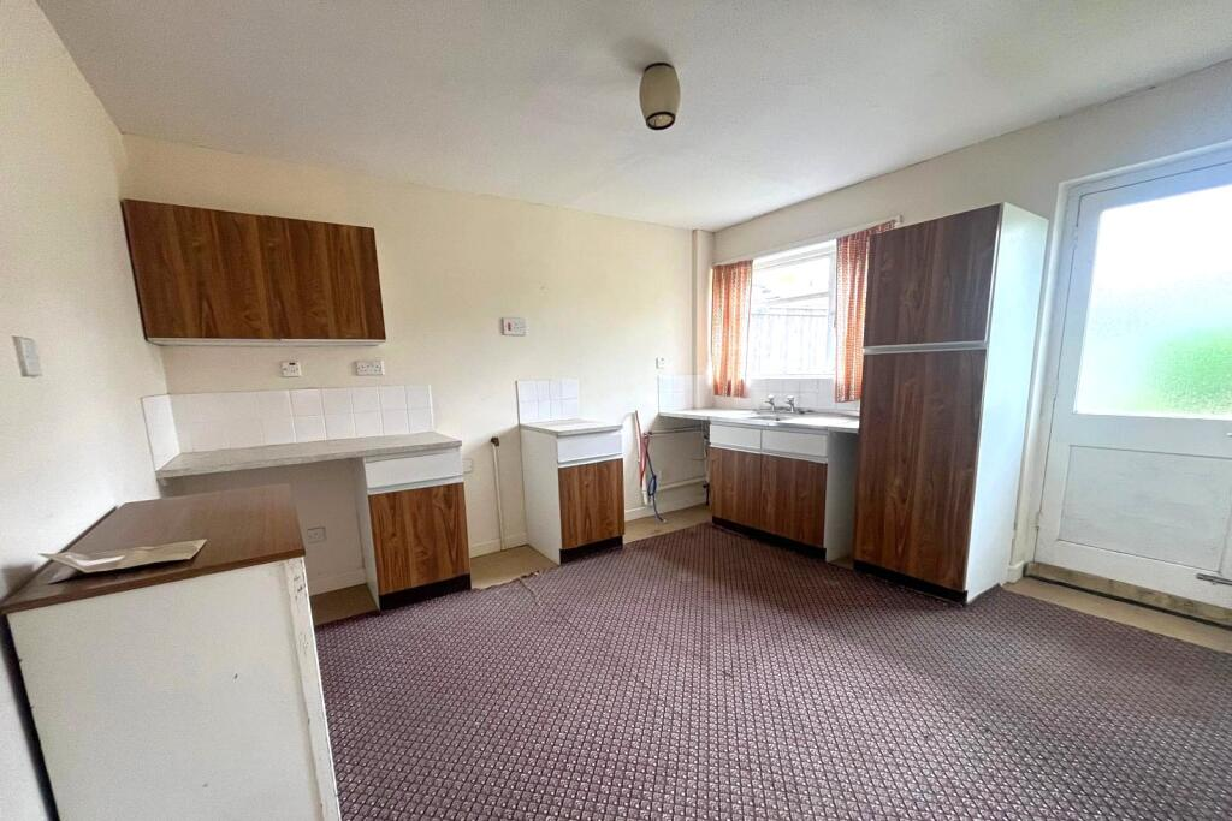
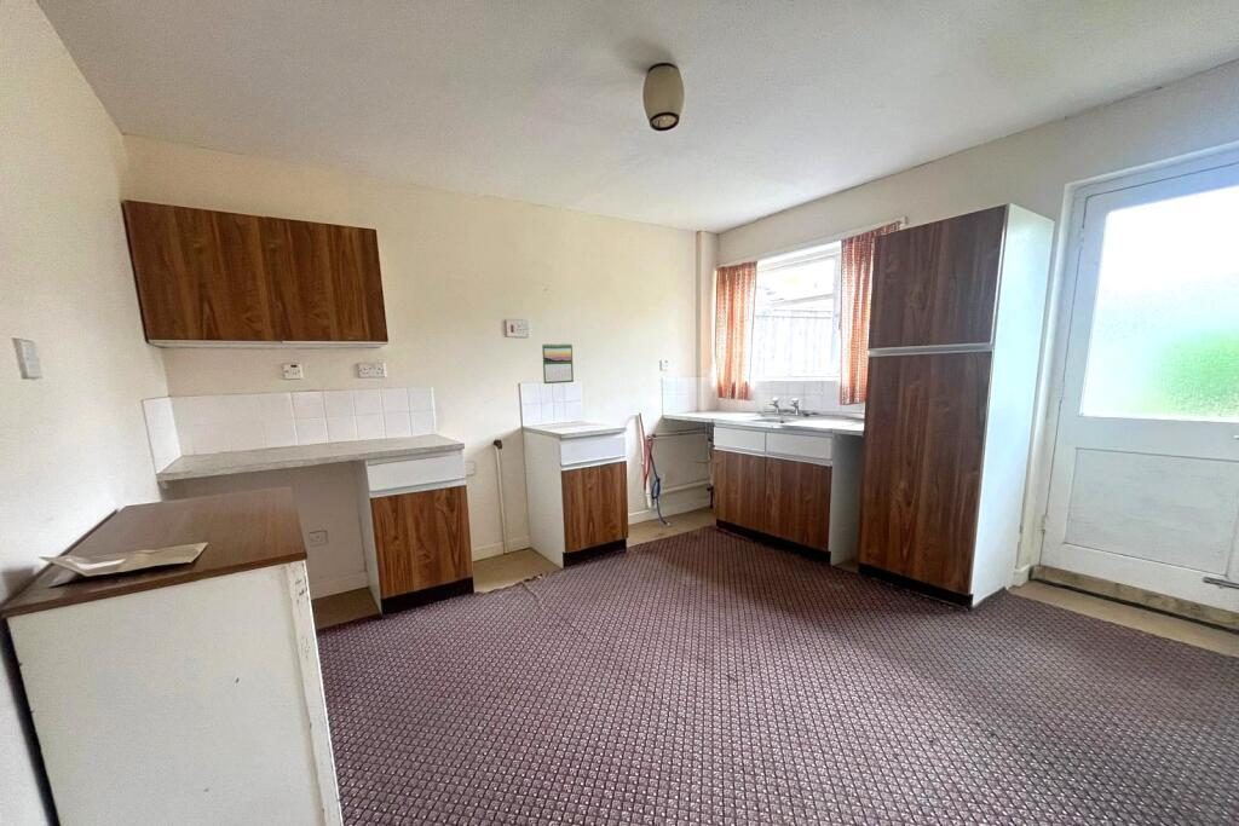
+ calendar (558, 363)
